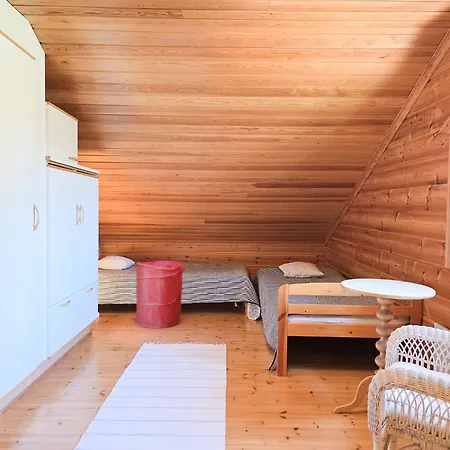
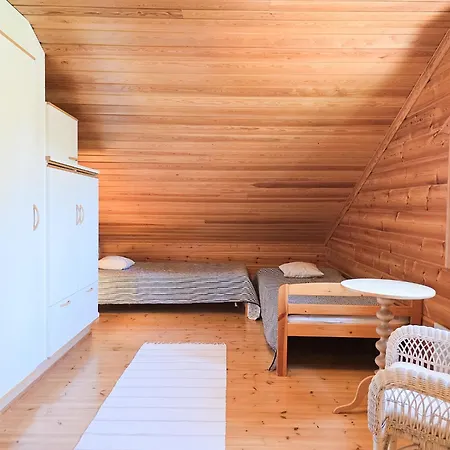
- laundry hamper (159, 292)
